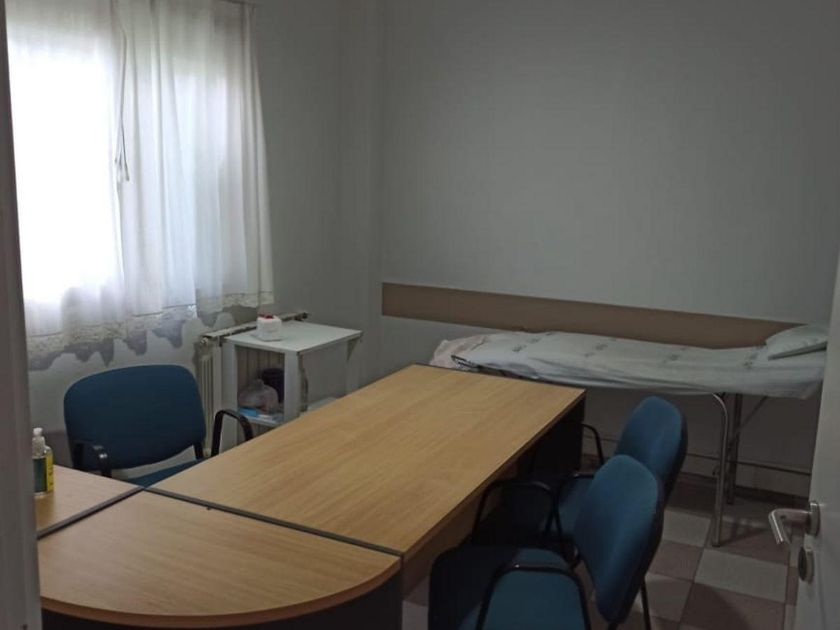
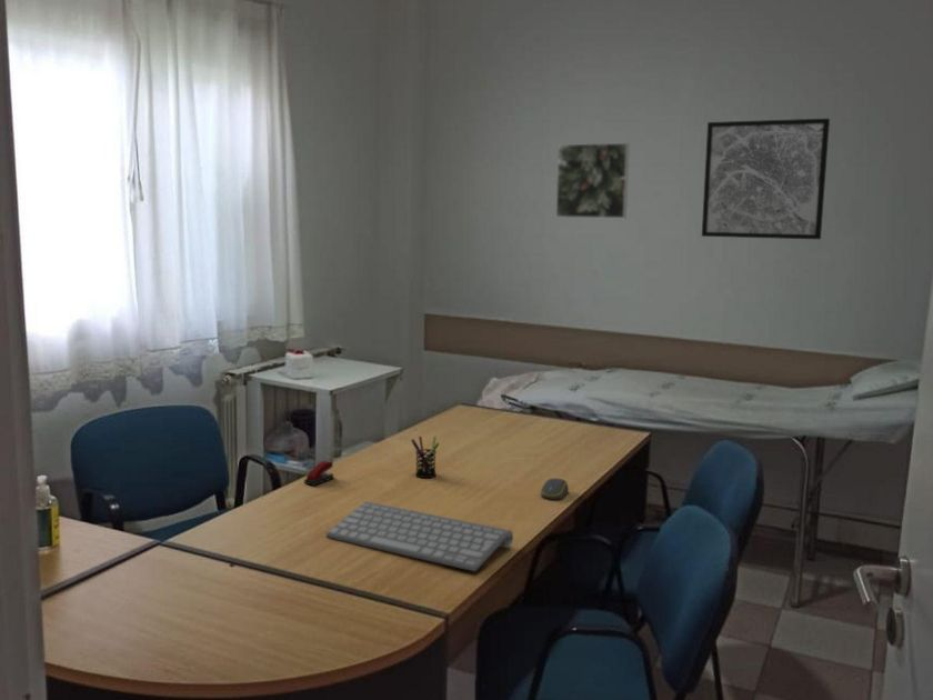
+ computer mouse (554, 487)
+ stapler (320, 471)
+ wall art (763, 179)
+ pen holder (427, 454)
+ computer keyboard (418, 532)
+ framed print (591, 180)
